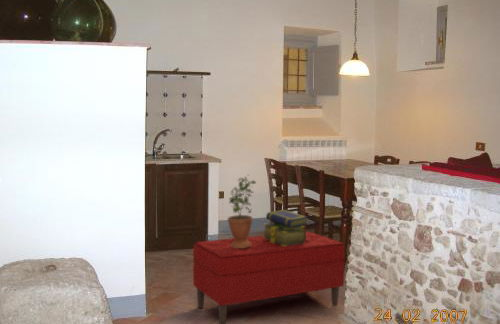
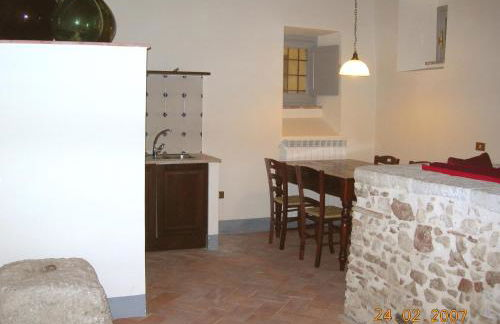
- stack of books (286, 226)
- potted plant (246, 208)
- bench (269, 274)
